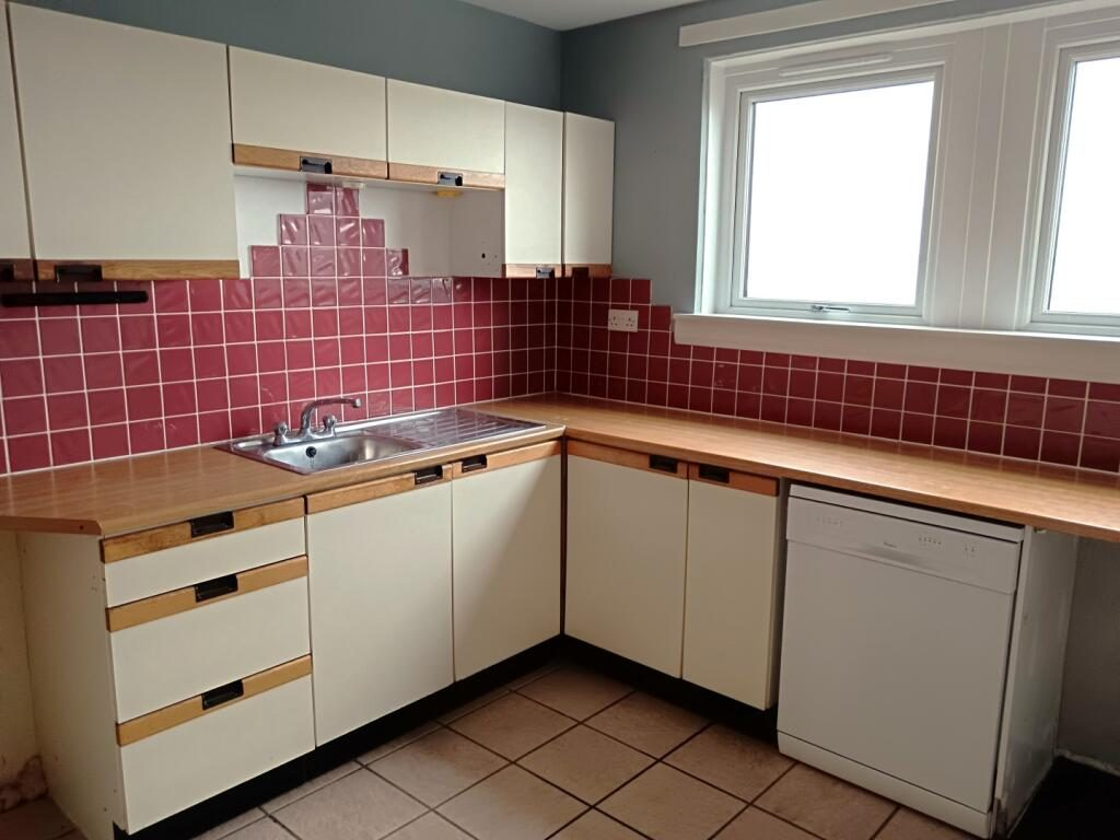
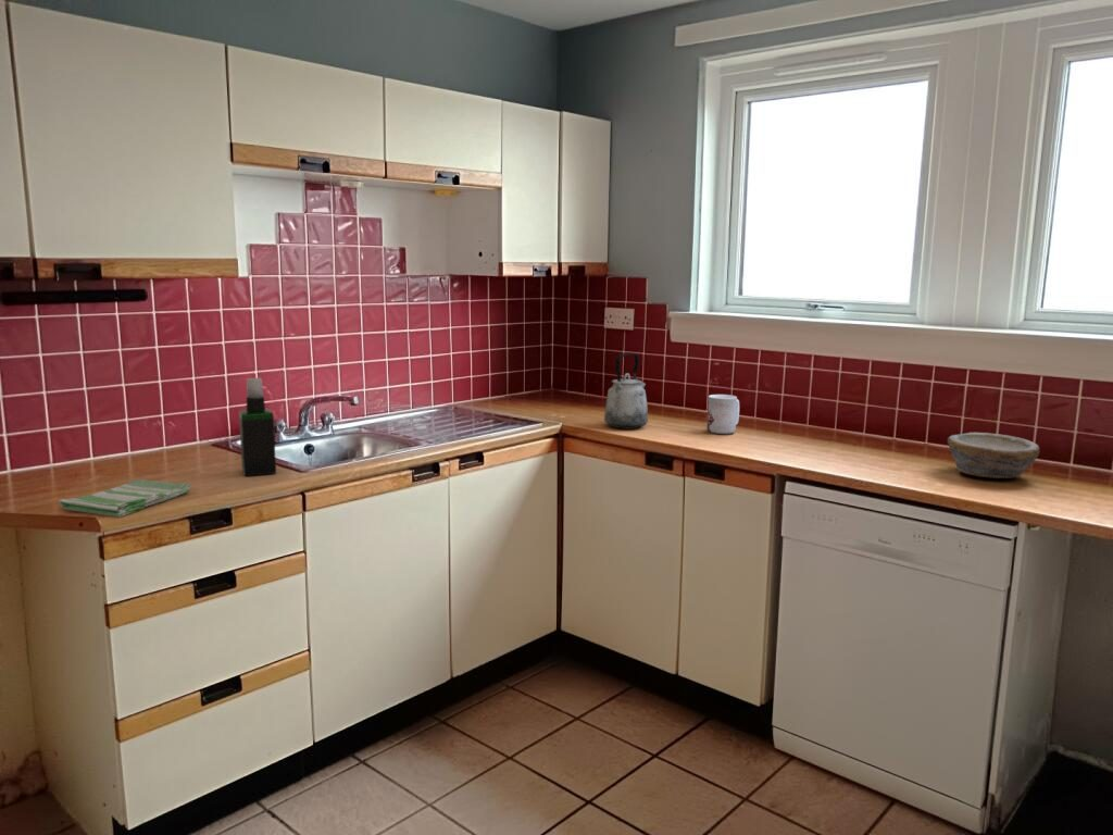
+ mug (723, 413)
+ spray bottle (257, 425)
+ dish towel (127, 495)
+ kettle (630, 389)
+ bowl (991, 457)
